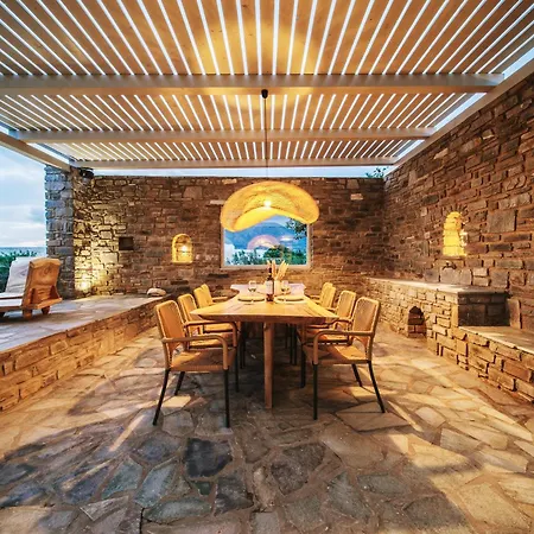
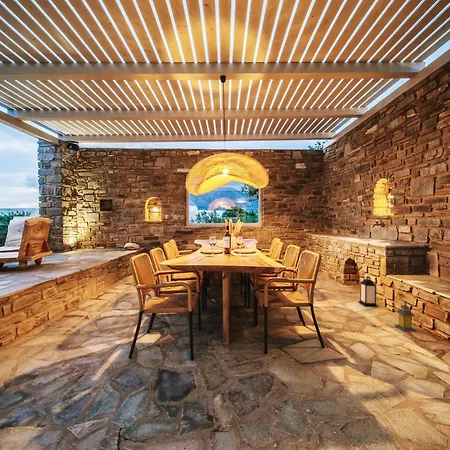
+ lantern (368, 290)
+ lantern (405, 314)
